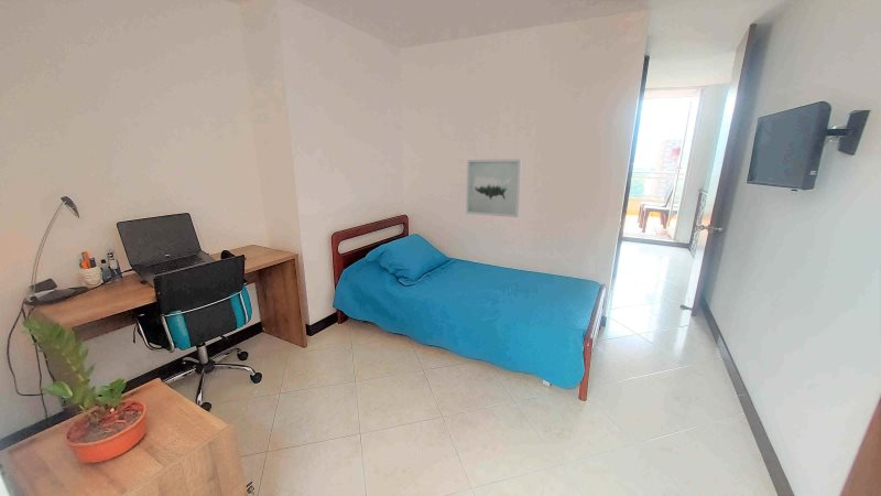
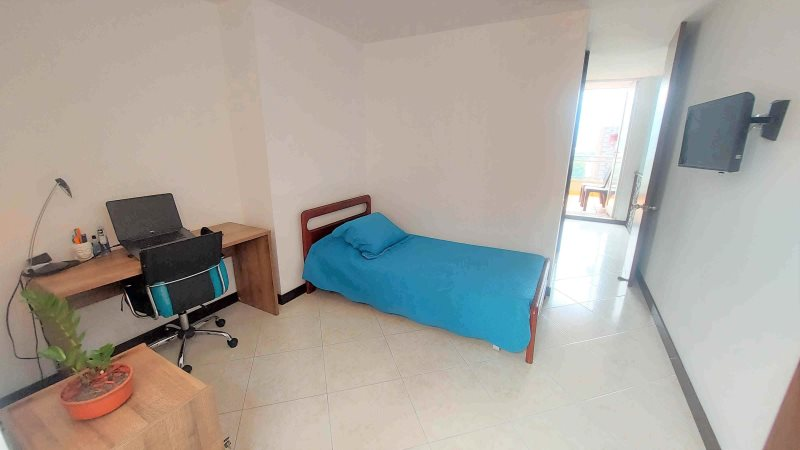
- wall art (492, 187)
